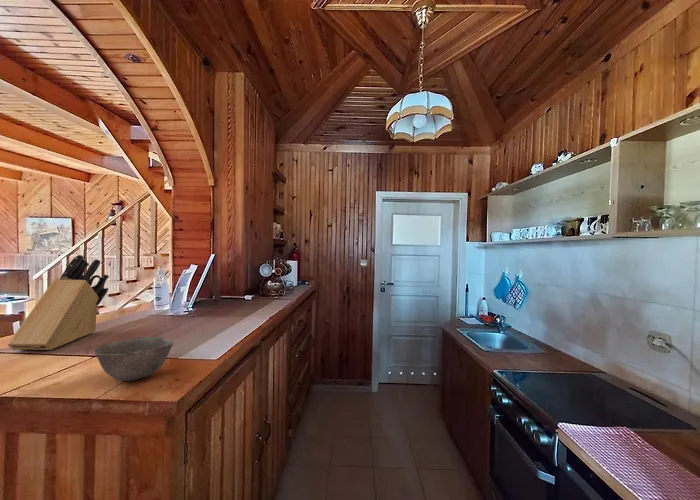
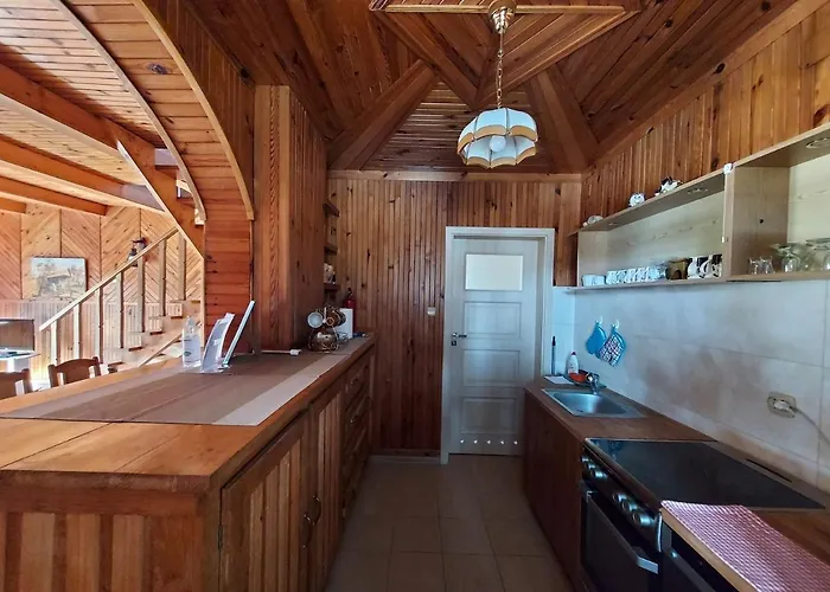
- knife block (67, 296)
- bowl (135, 359)
